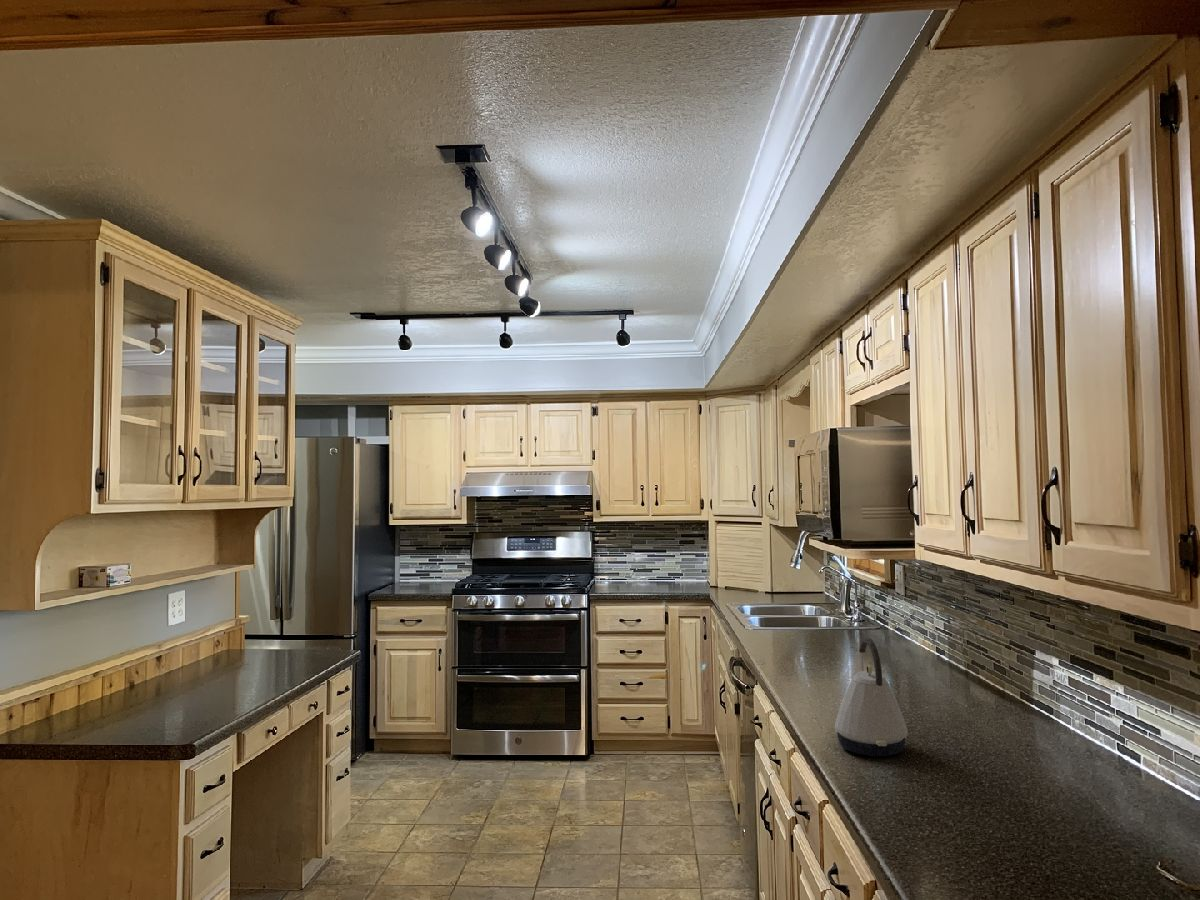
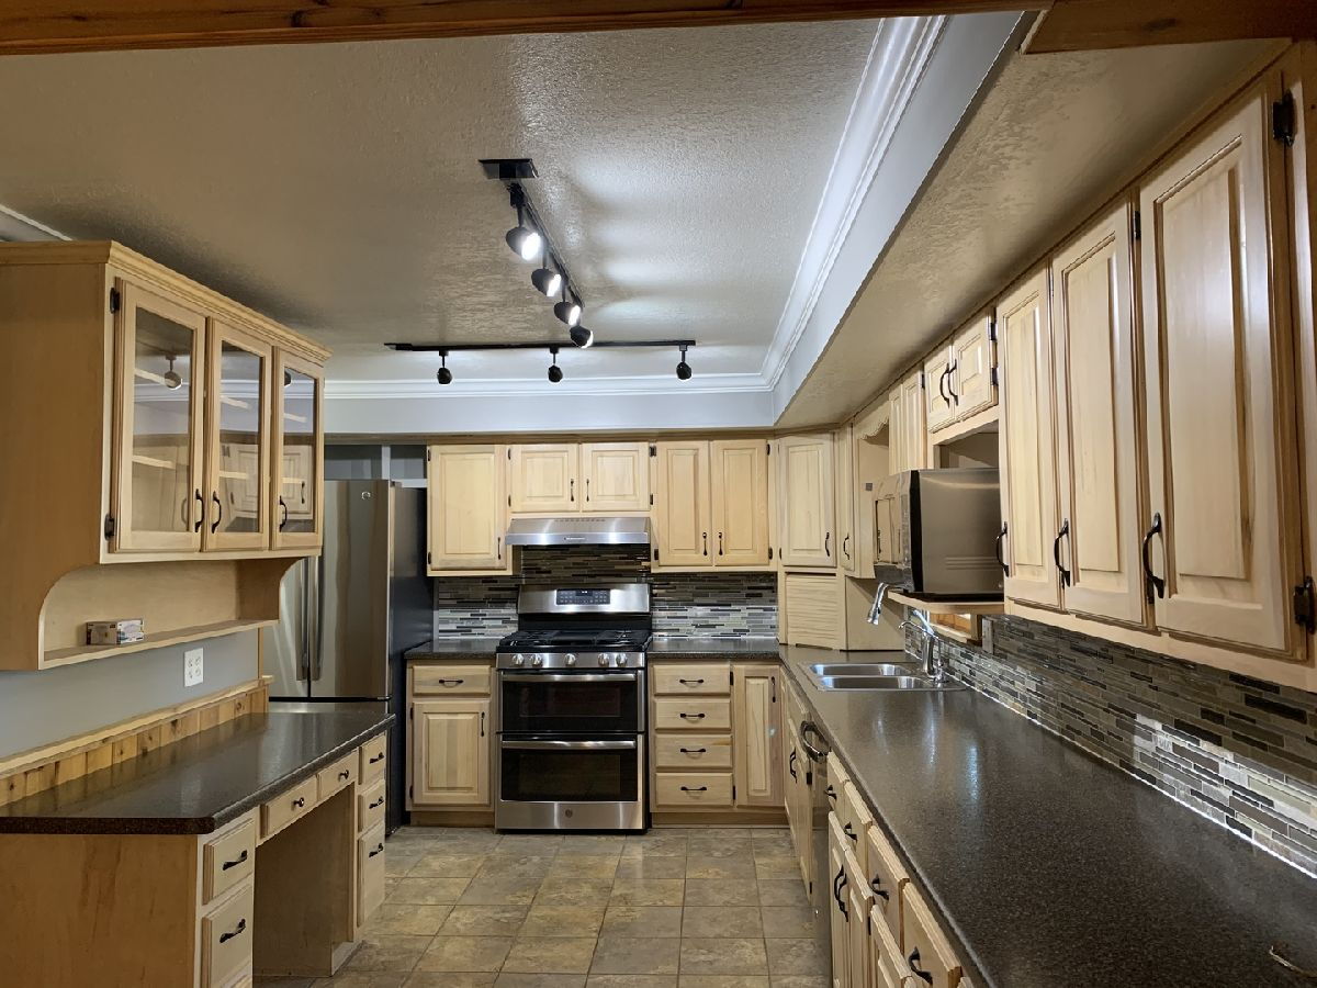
- kettle (869, 692)
